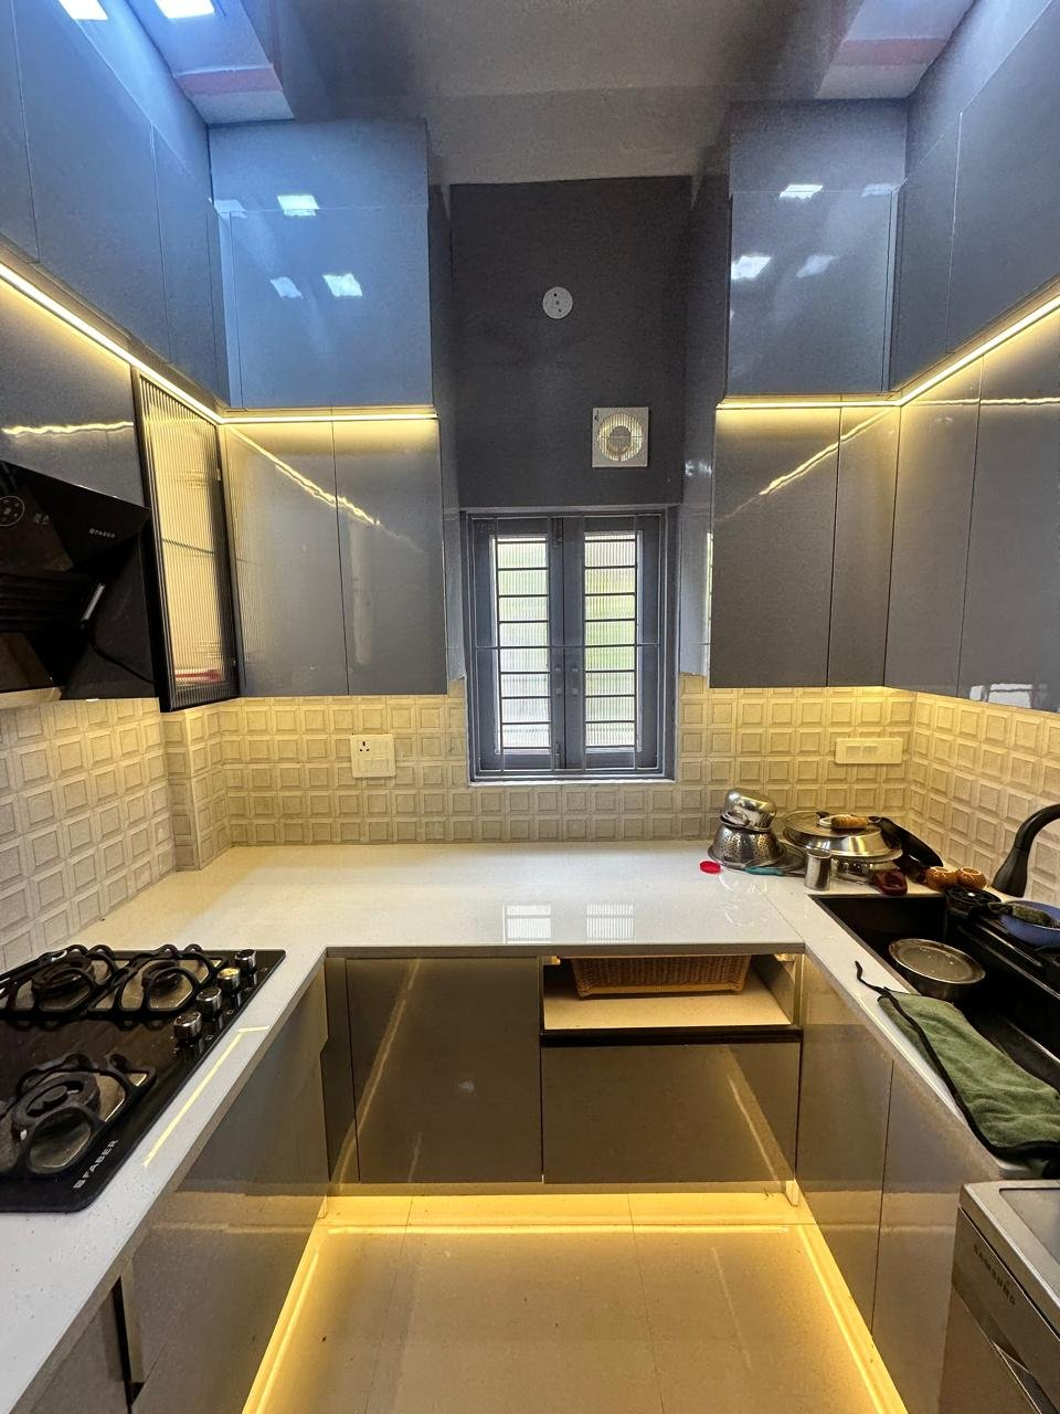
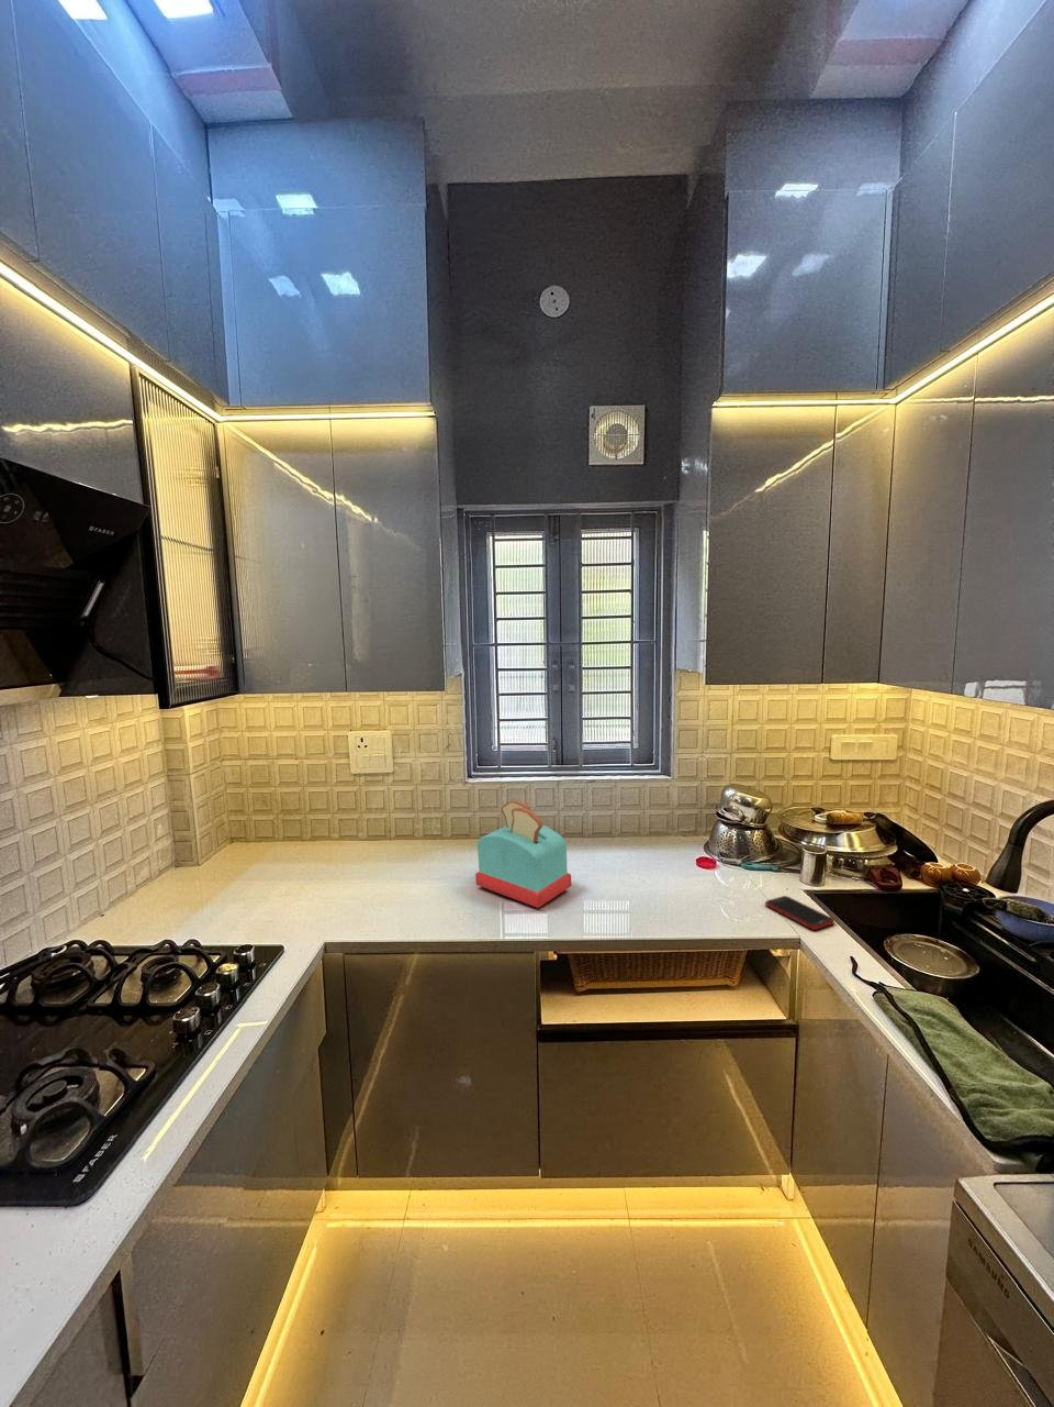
+ cell phone (798, 912)
+ toaster (519, 845)
